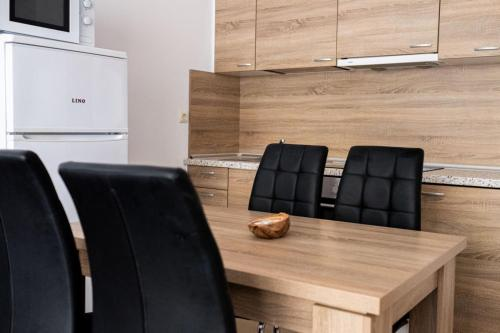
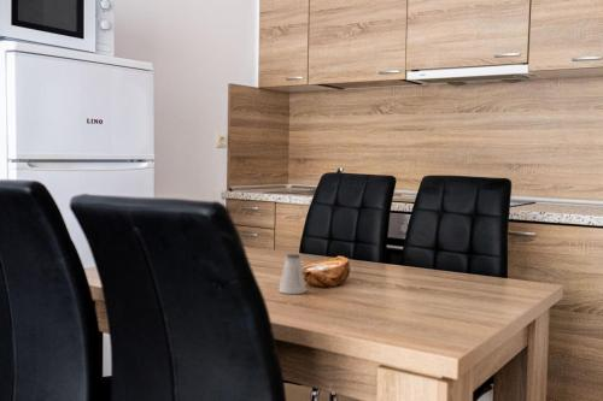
+ saltshaker (292, 272)
